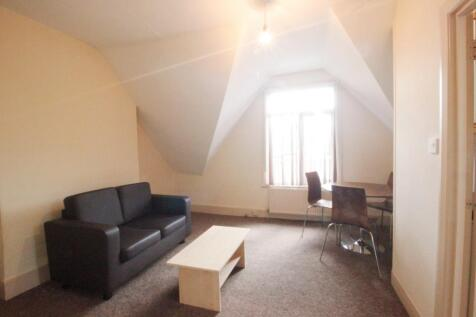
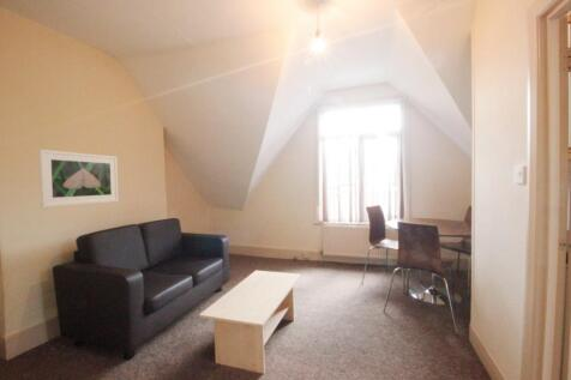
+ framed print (83, 179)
